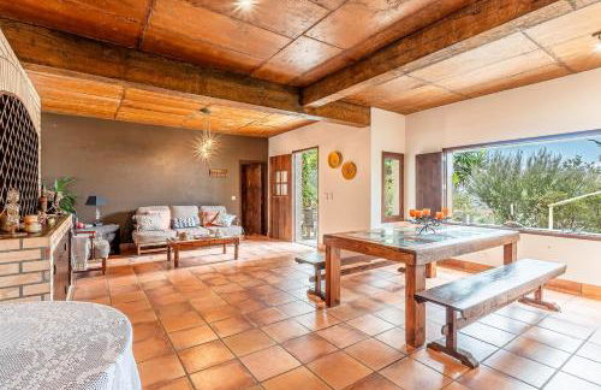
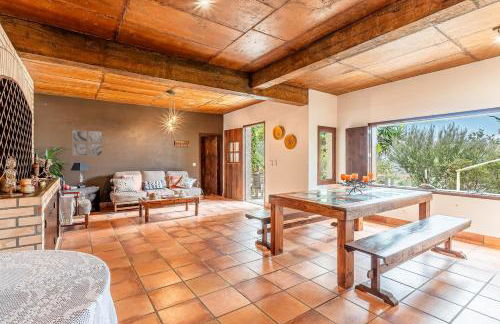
+ wall art (88, 142)
